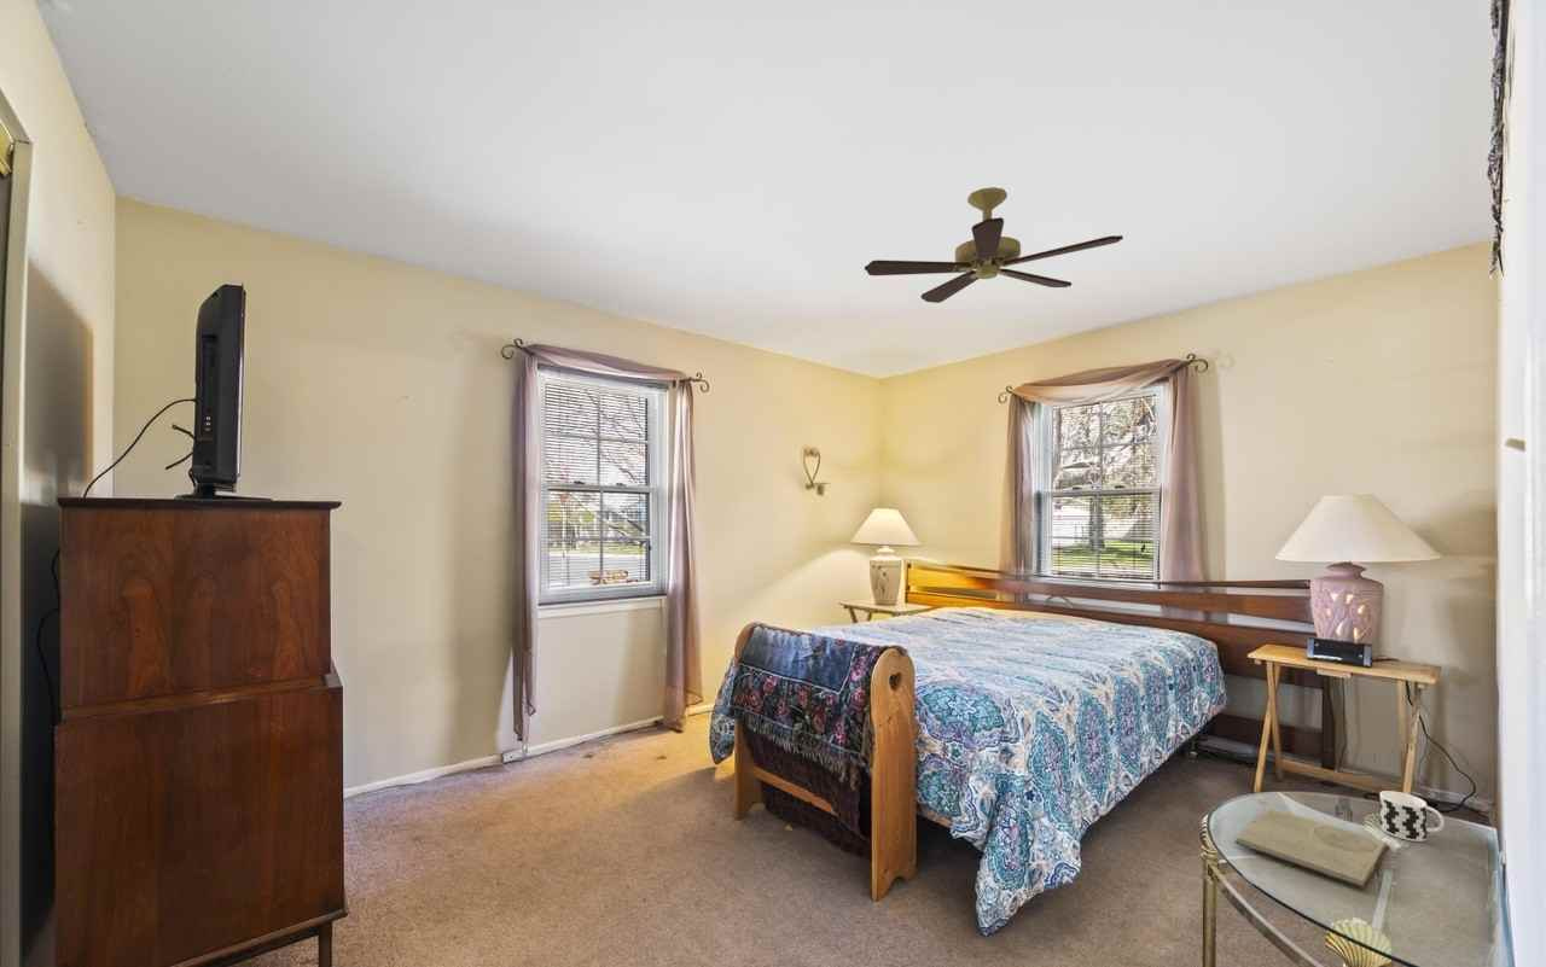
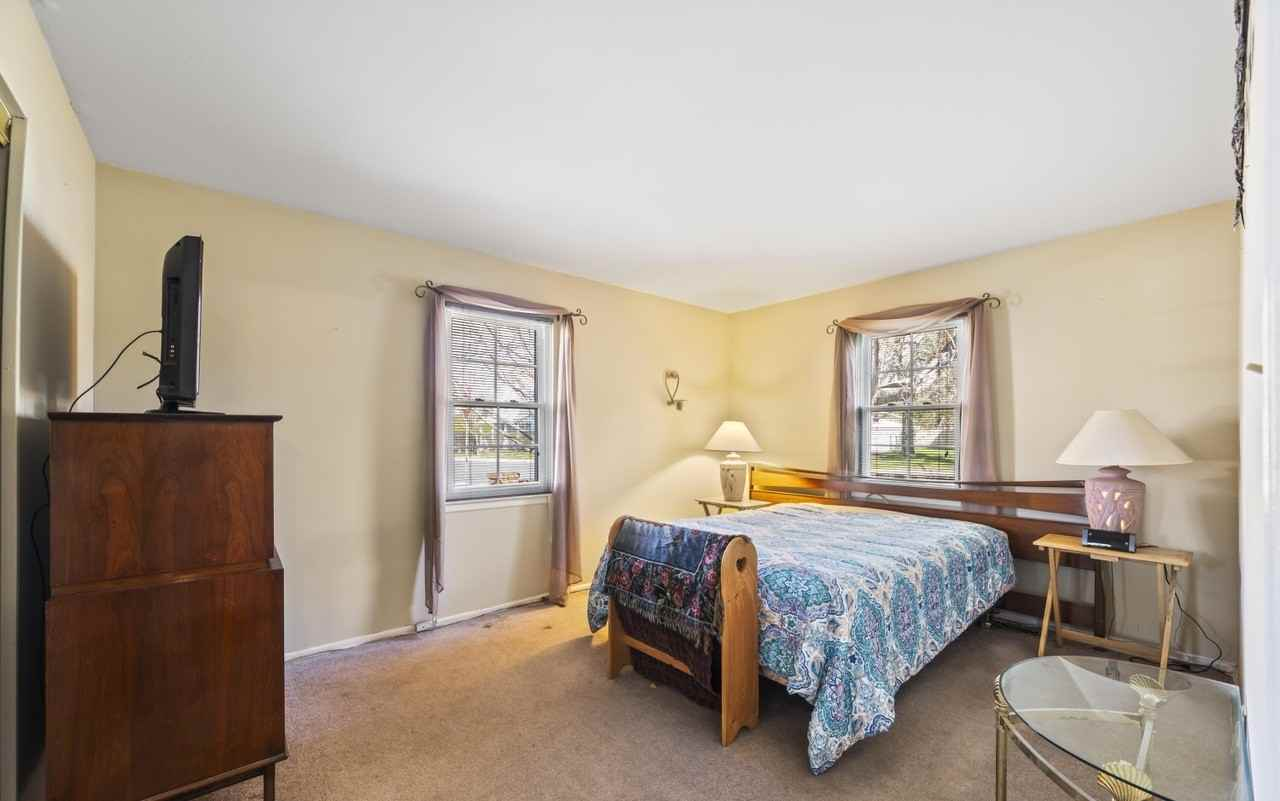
- book (1312, 841)
- ceiling fan (984, 232)
- cup (1411, 817)
